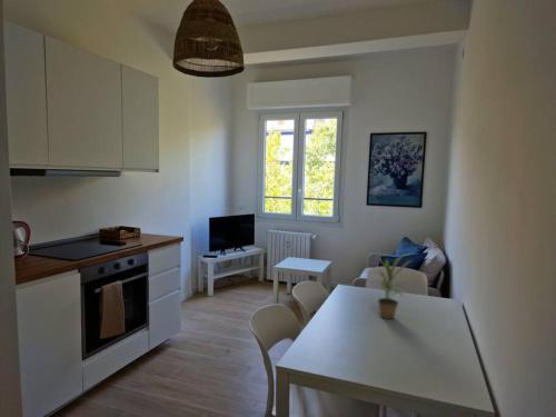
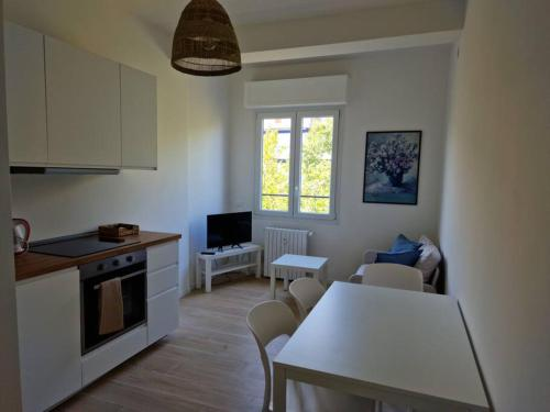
- potted plant (389, 284)
